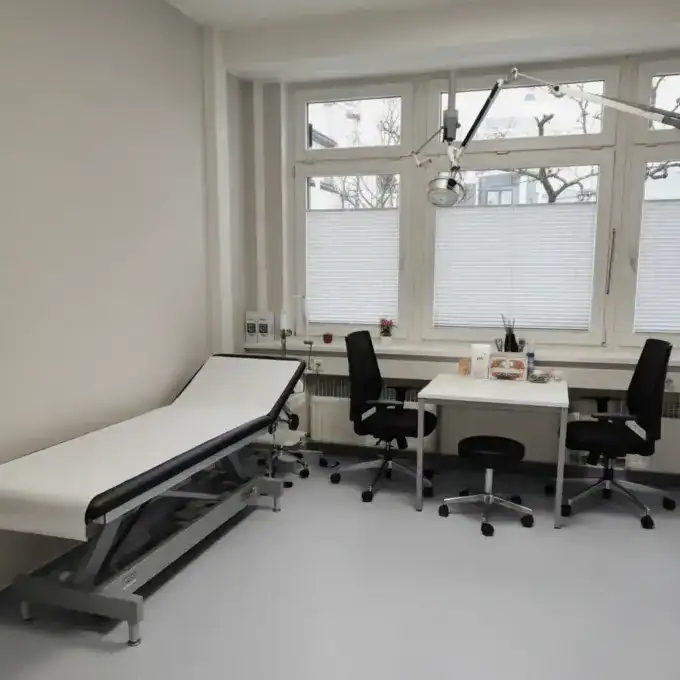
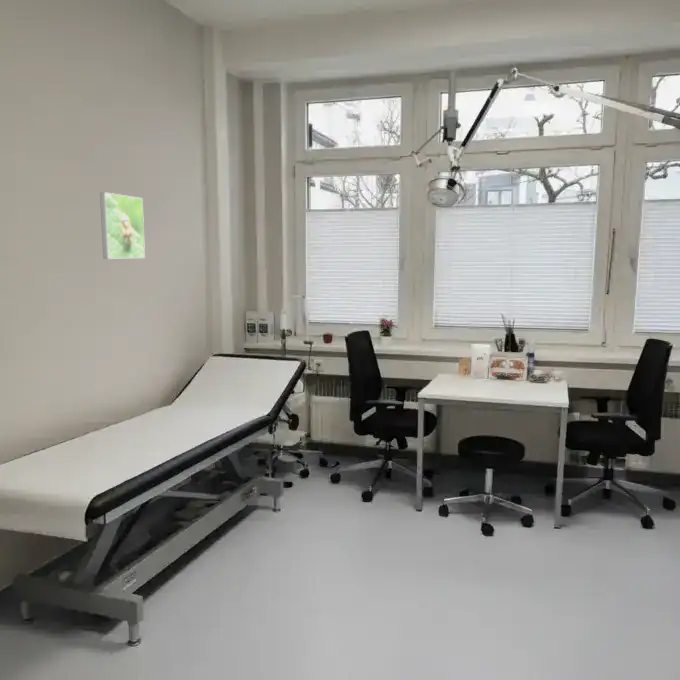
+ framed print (123, 227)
